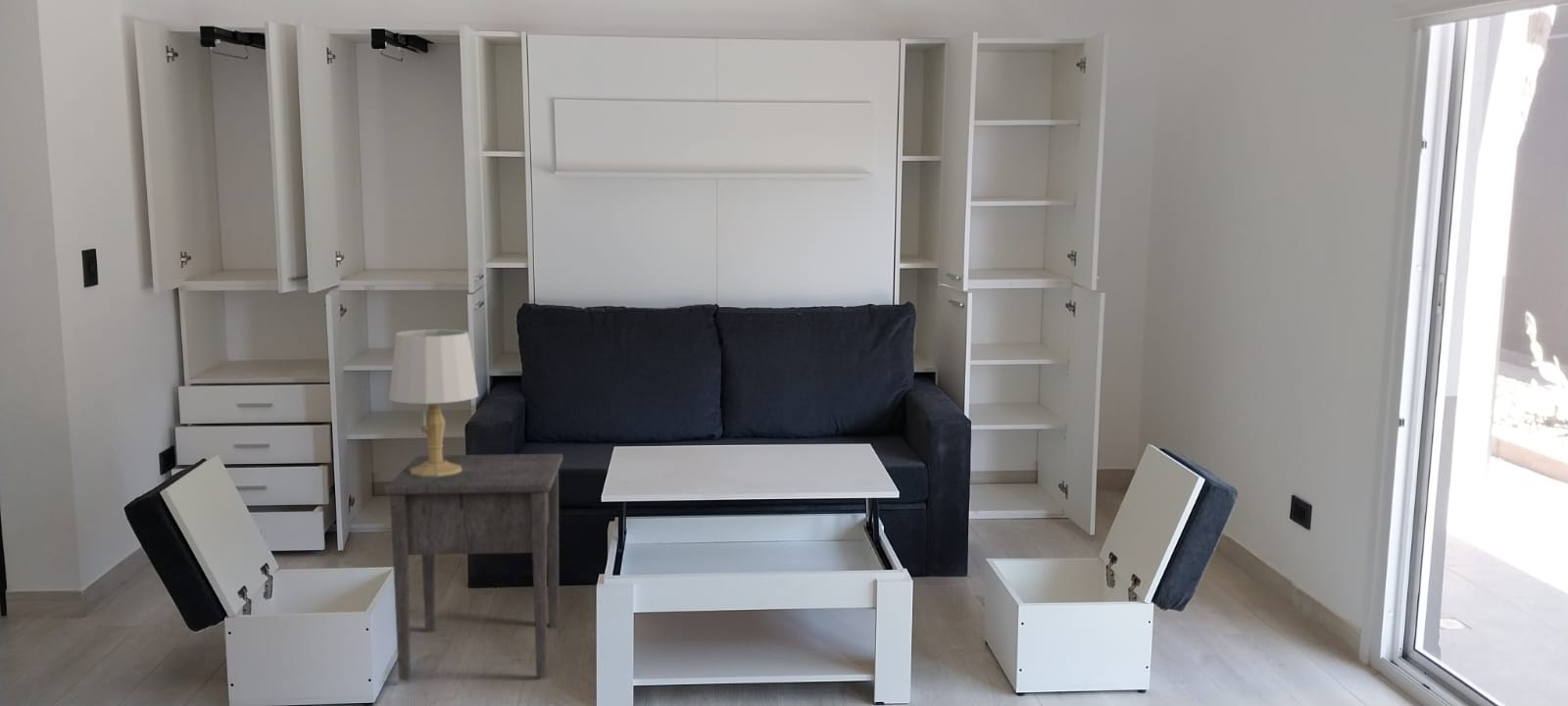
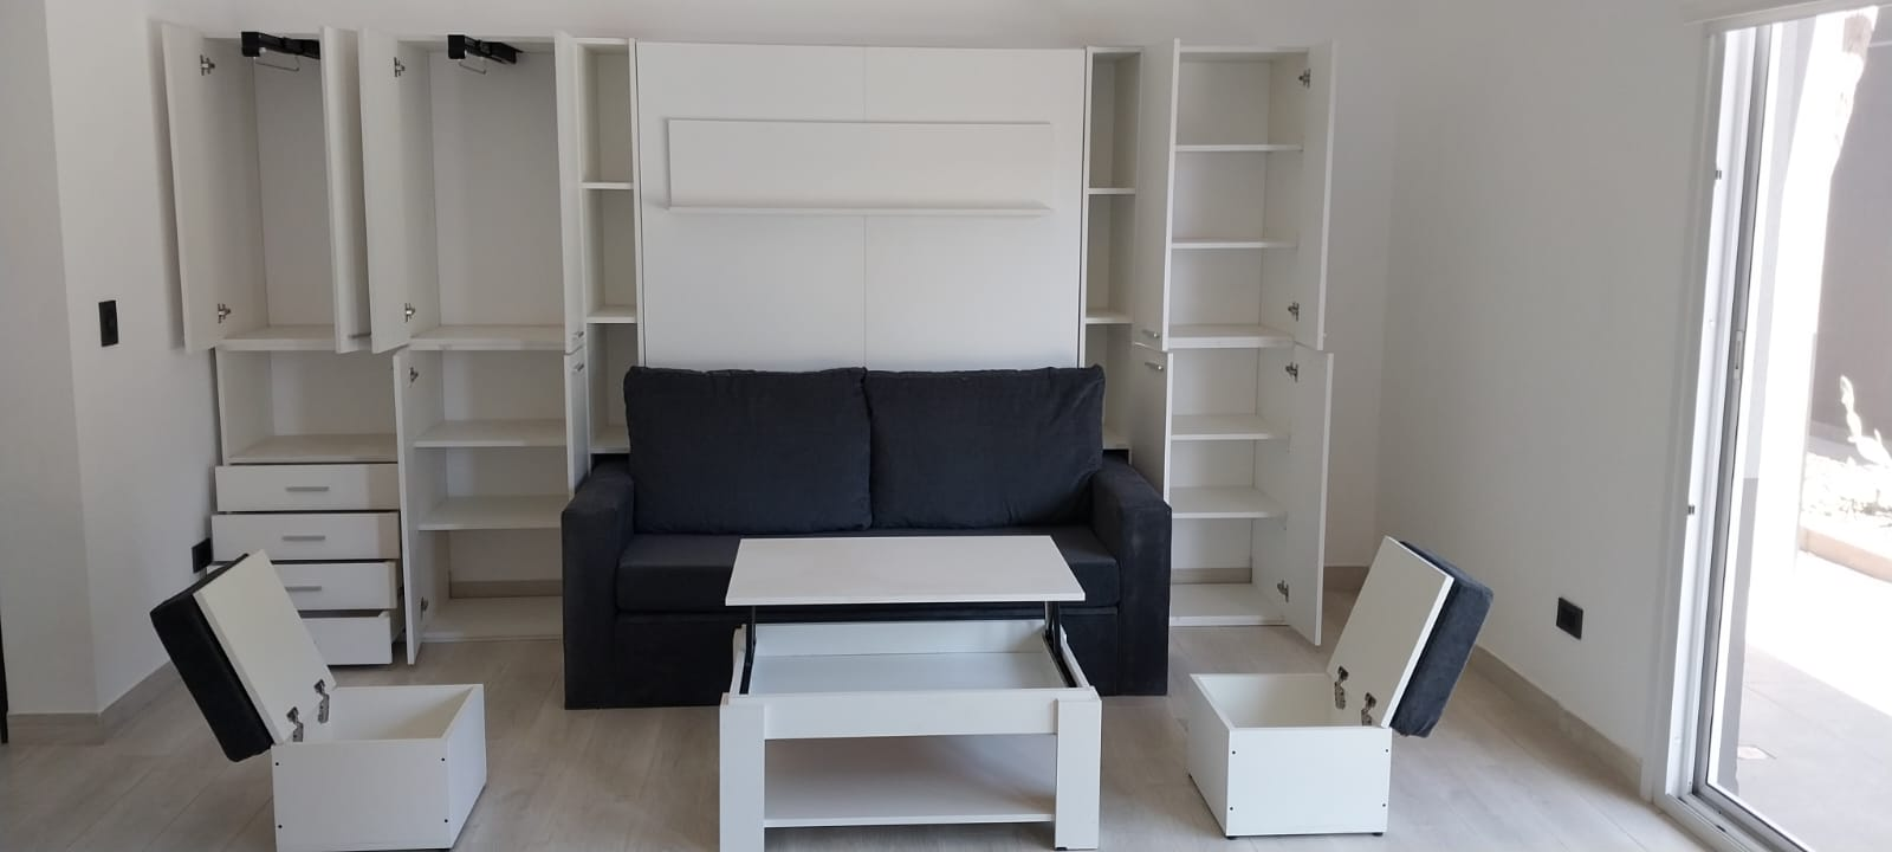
- table lamp (434, 401)
- nightstand (481, 553)
